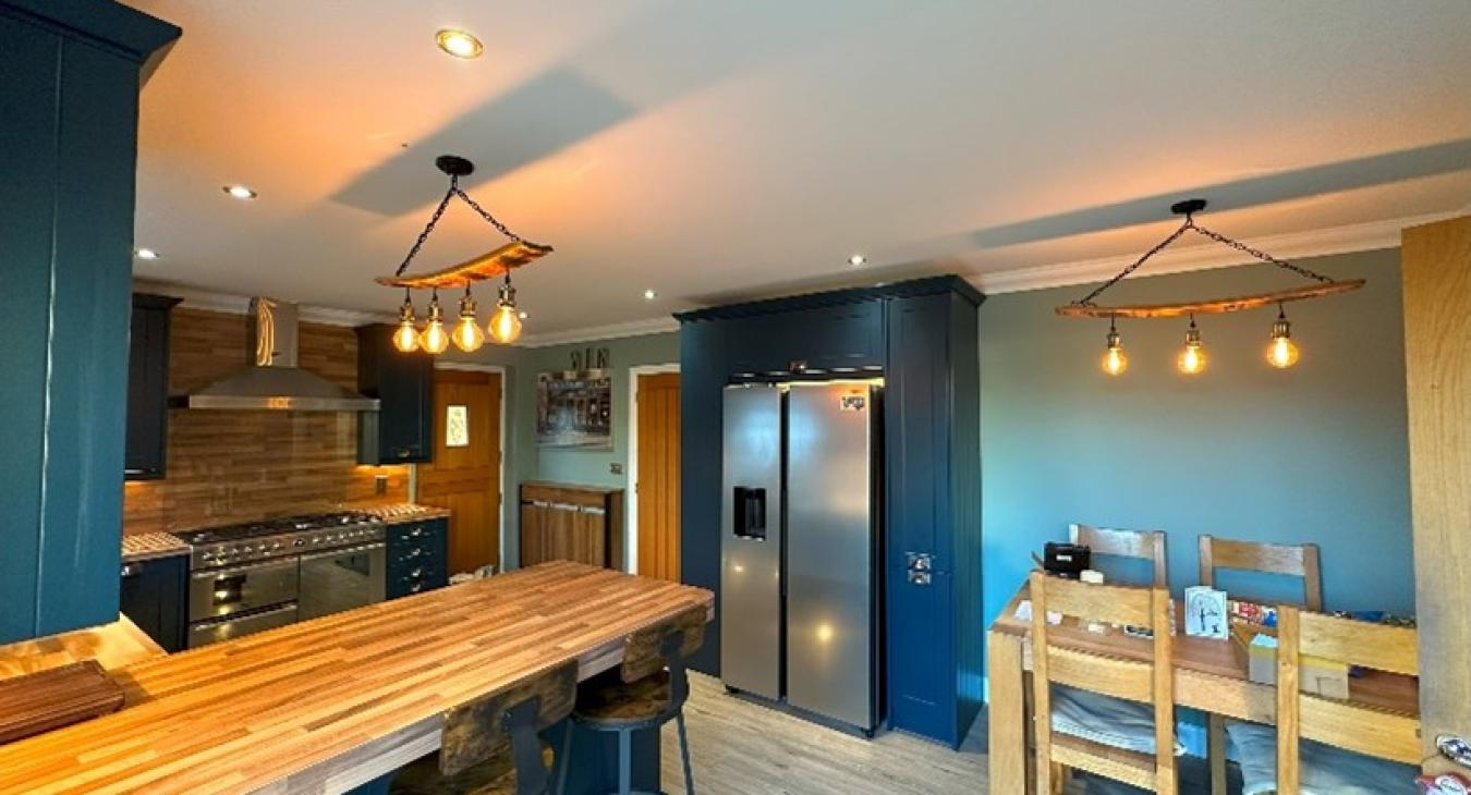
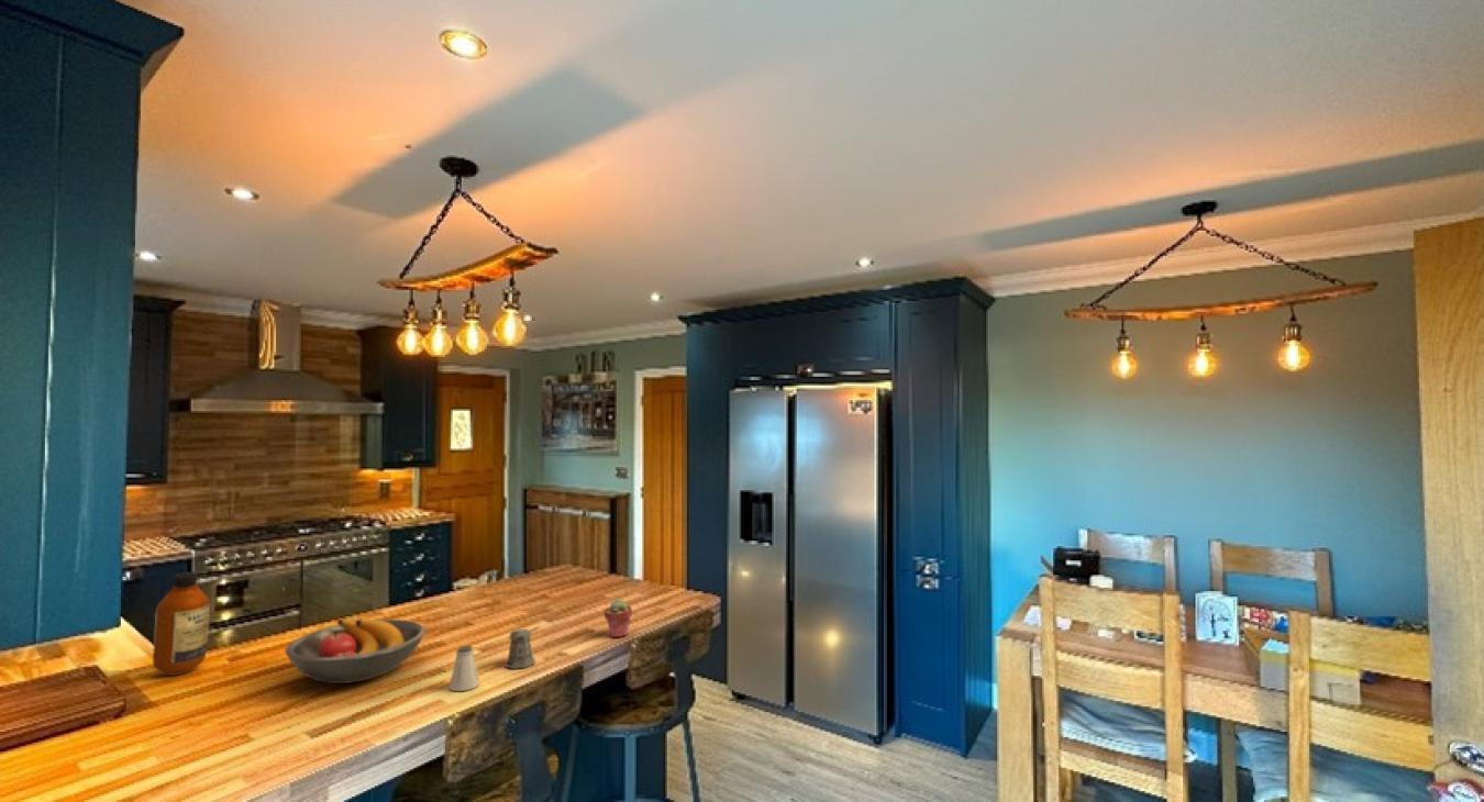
+ bottle (181, 622)
+ pepper shaker (522, 645)
+ fruit bowl (357, 649)
+ saltshaker (464, 666)
+ potted succulent (618, 616)
